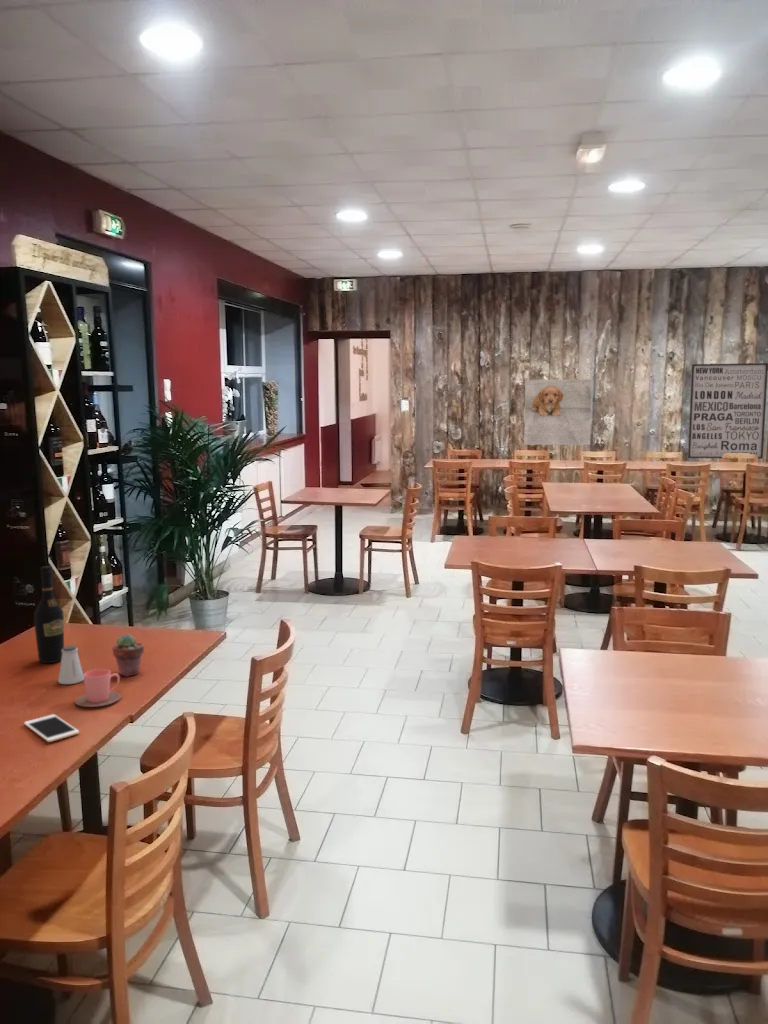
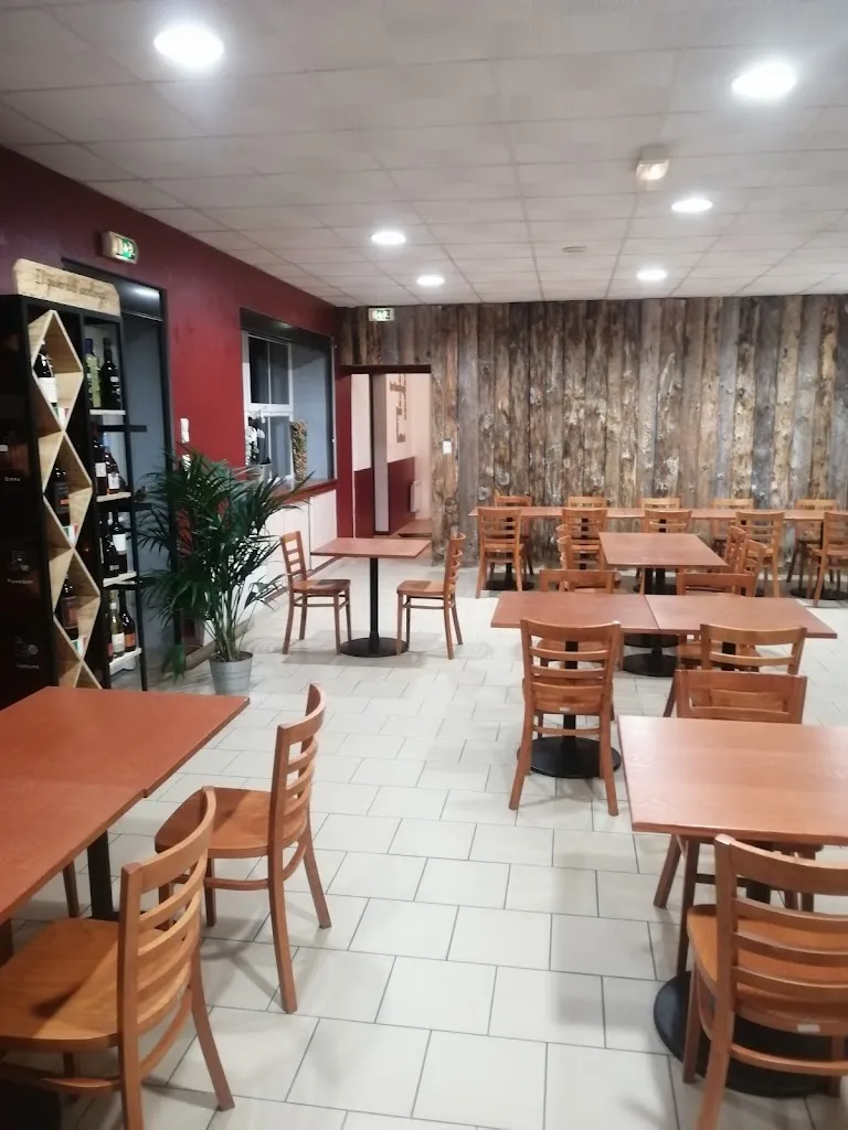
- cup (97, 686)
- cell phone (51, 727)
- wine bottle (48, 613)
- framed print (557, 412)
- wall art (727, 411)
- saltshaker (70, 663)
- potted succulent (128, 653)
